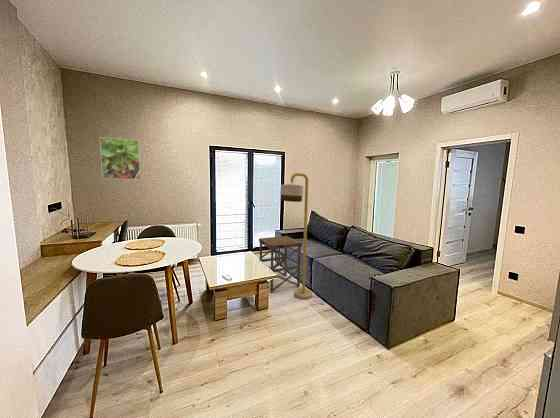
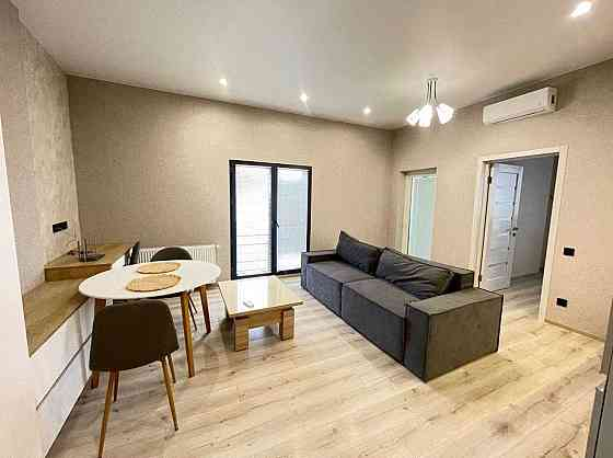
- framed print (121, 159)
- floor lamp (304, 236)
- side table (279, 262)
